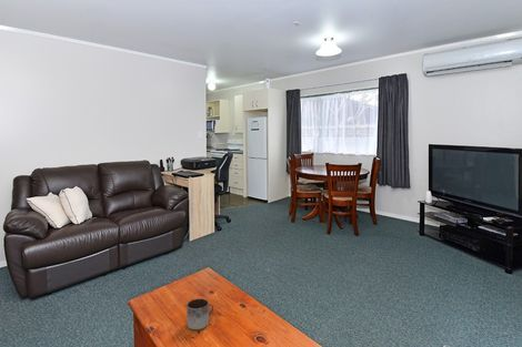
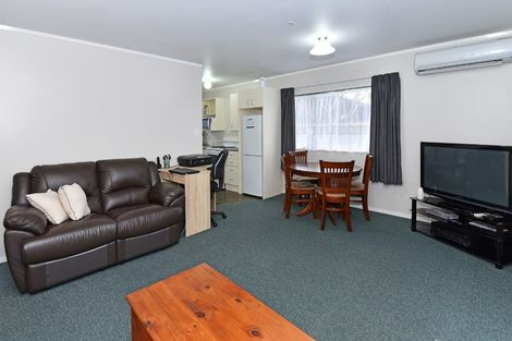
- mug (200, 312)
